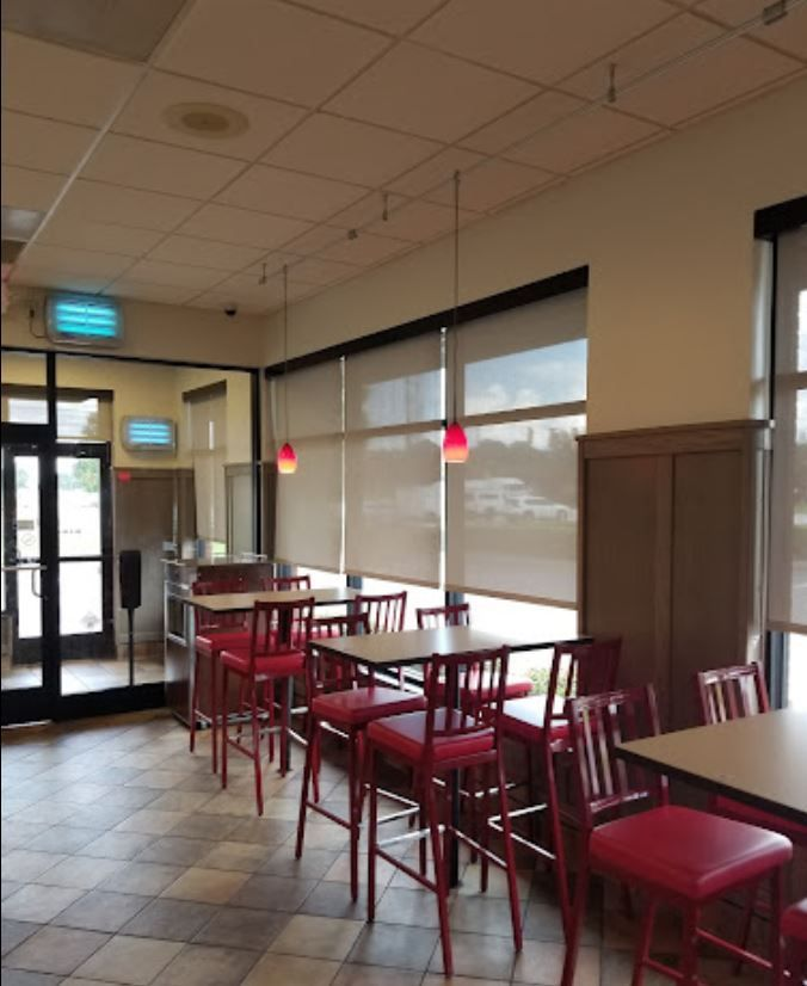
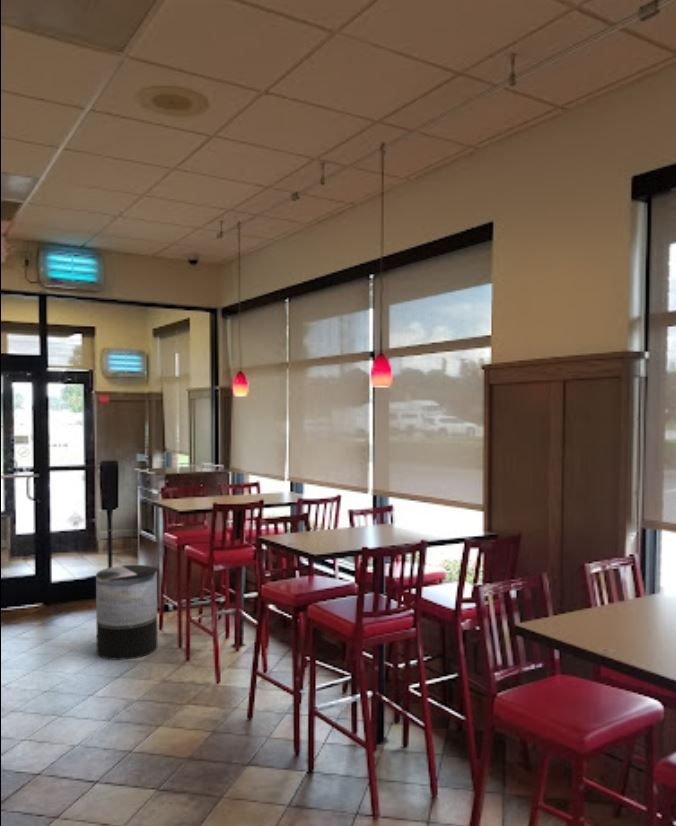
+ trash can (127, 610)
